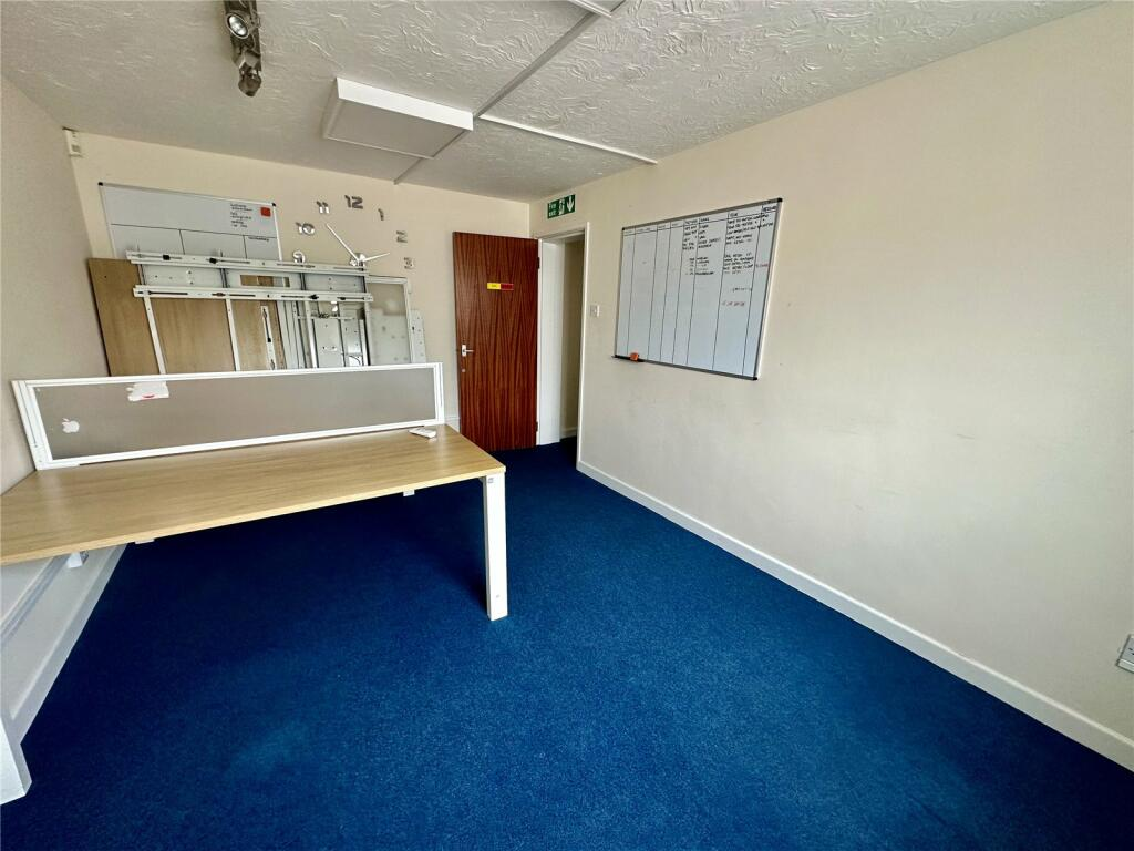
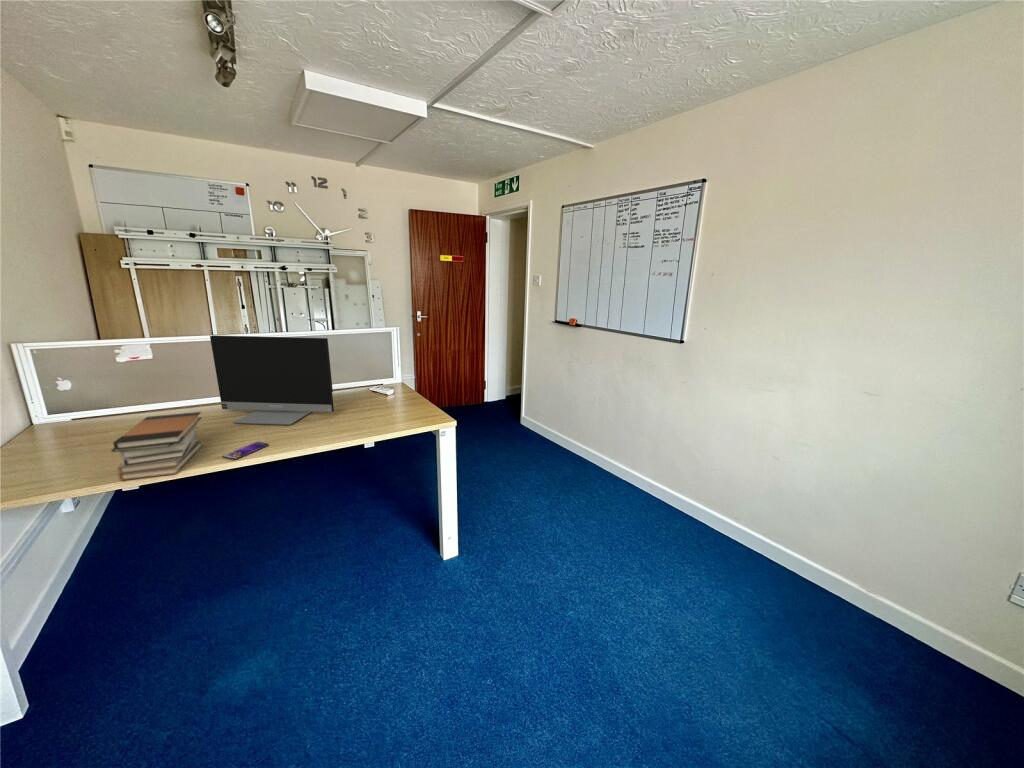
+ monitor (274, 377)
+ book stack (163, 443)
+ smartphone (246, 450)
